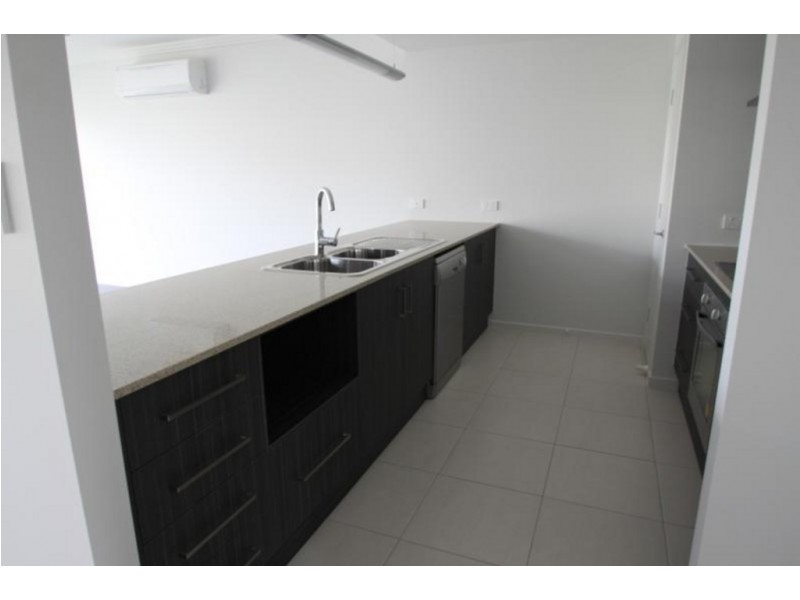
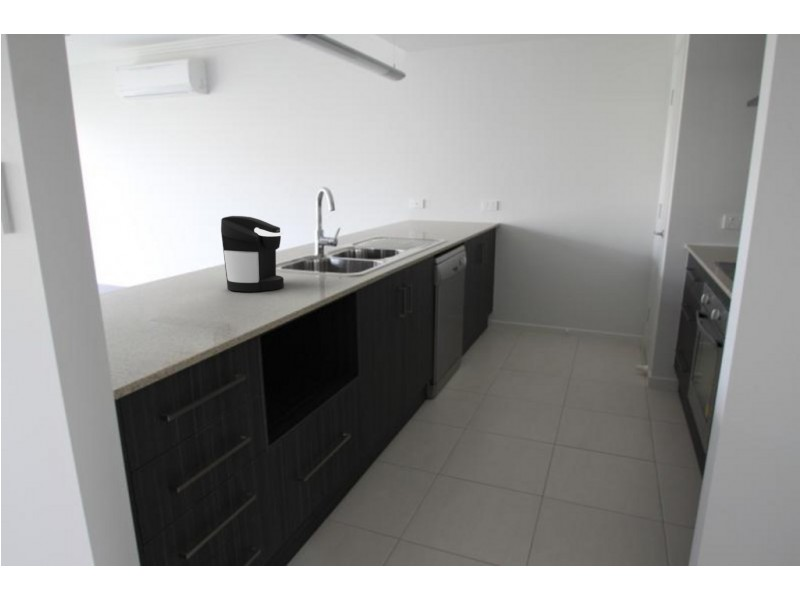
+ coffee maker (255, 252)
